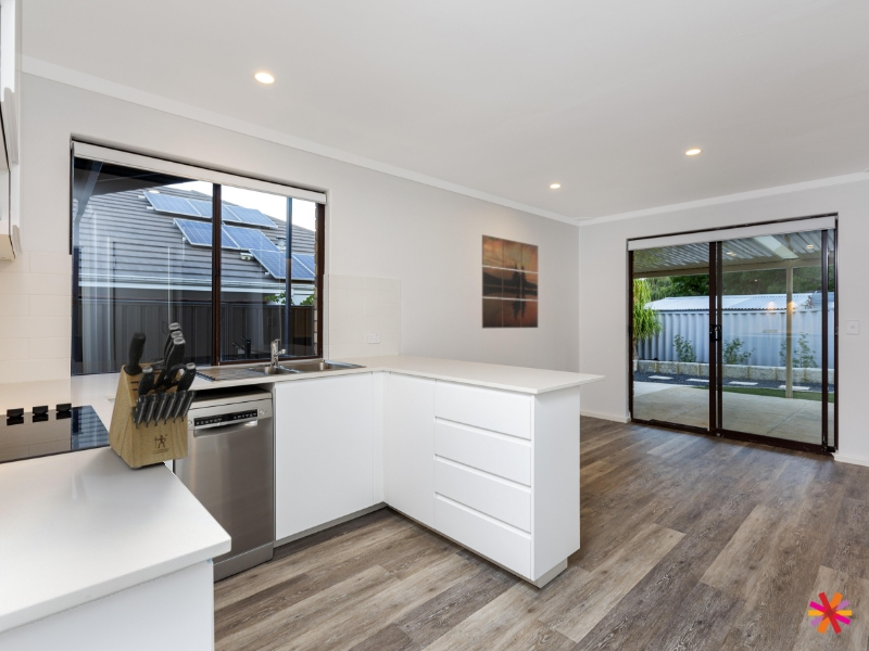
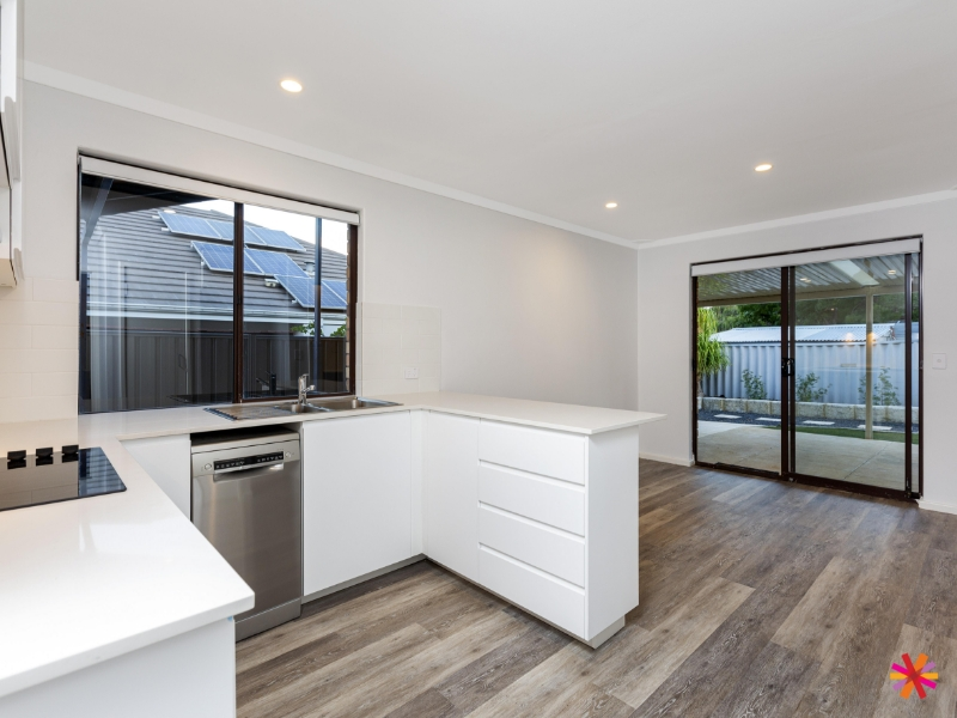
- knife block (150, 390)
- wall art (512, 284)
